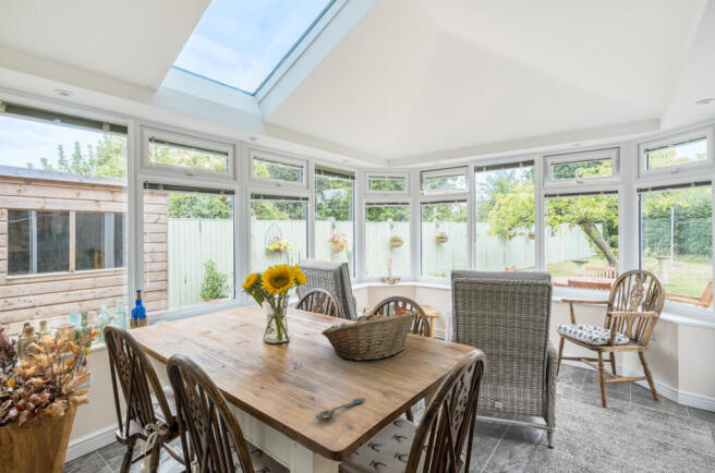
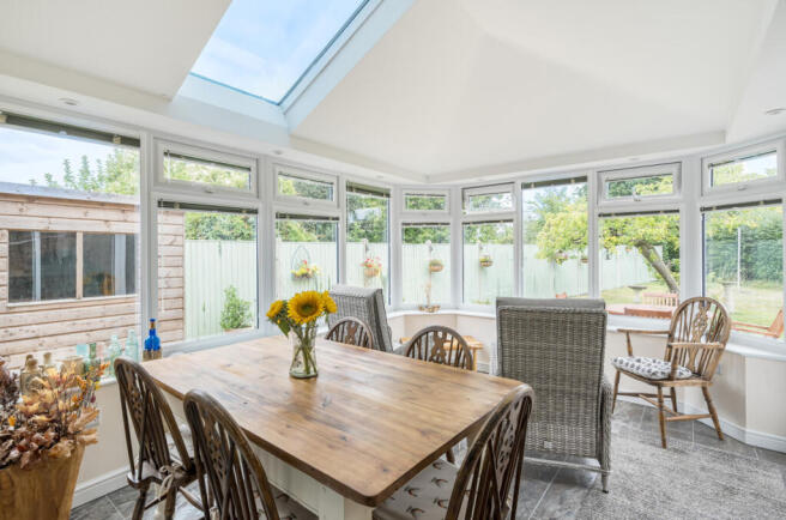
- spoon (341, 407)
- fruit basket (372, 329)
